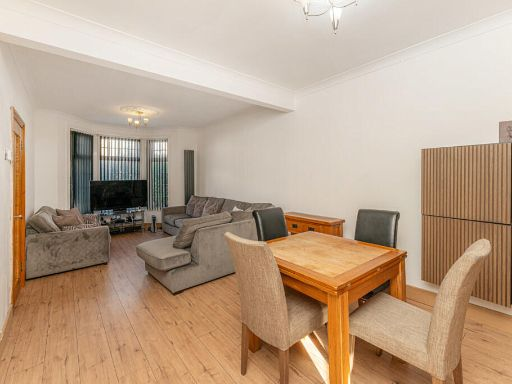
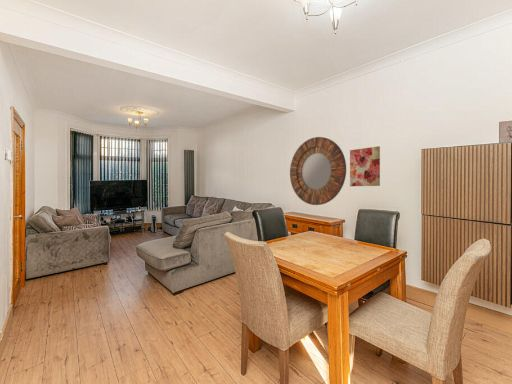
+ wall art (364, 167)
+ home mirror (315, 171)
